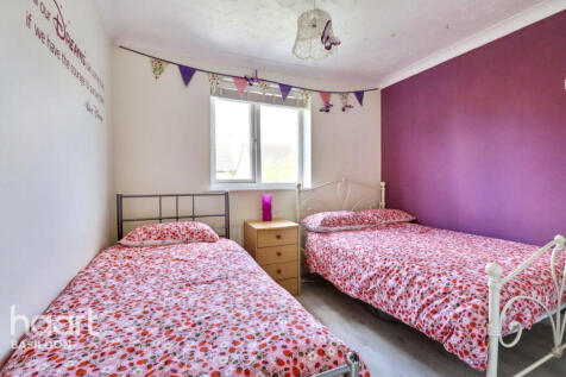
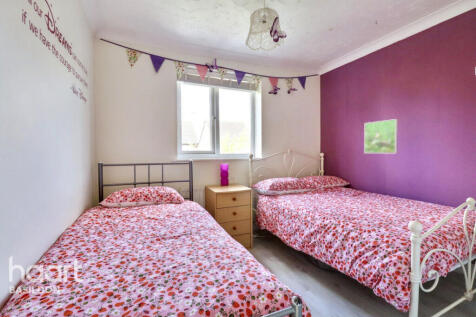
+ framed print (379, 137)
